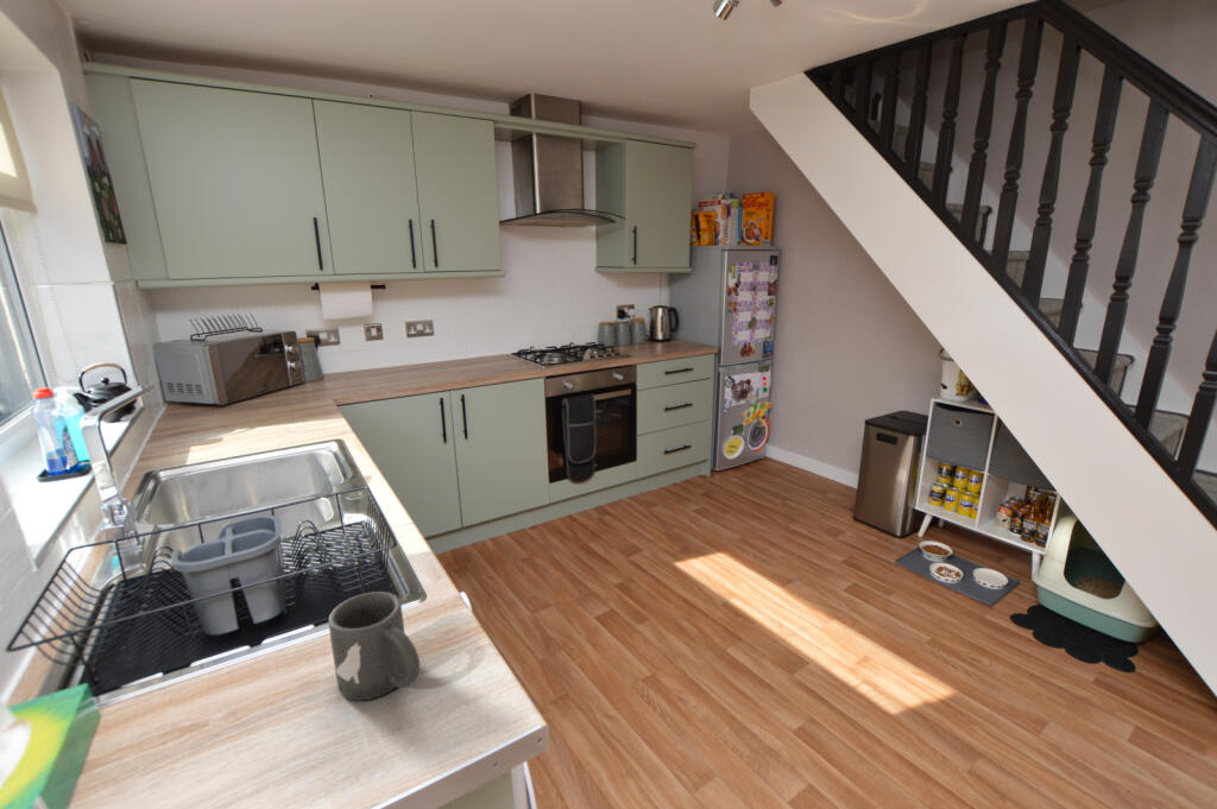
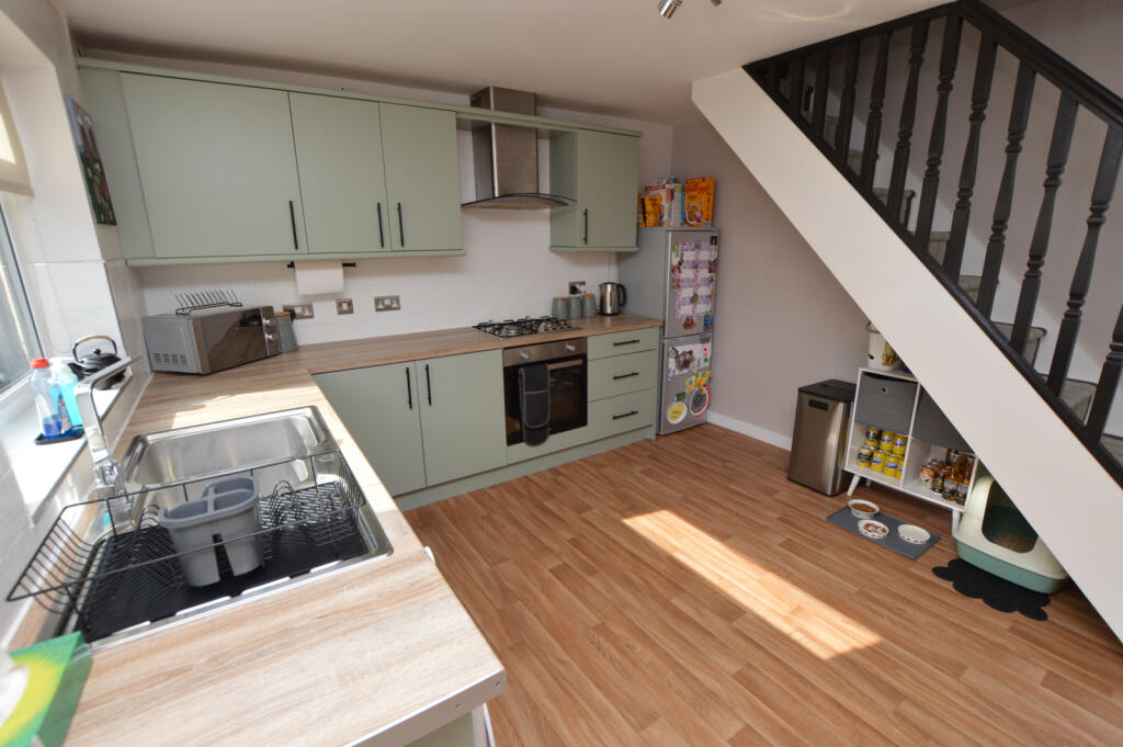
- mug (377, 647)
